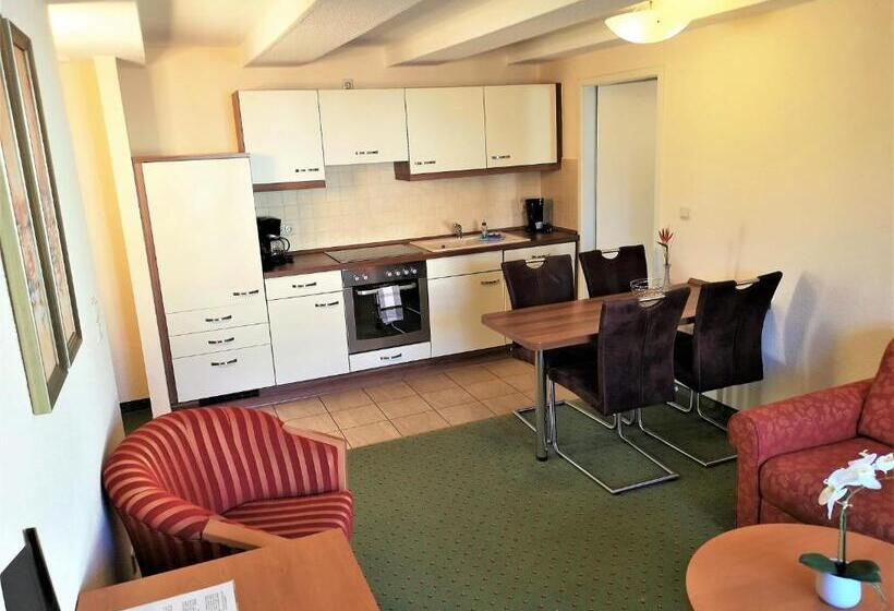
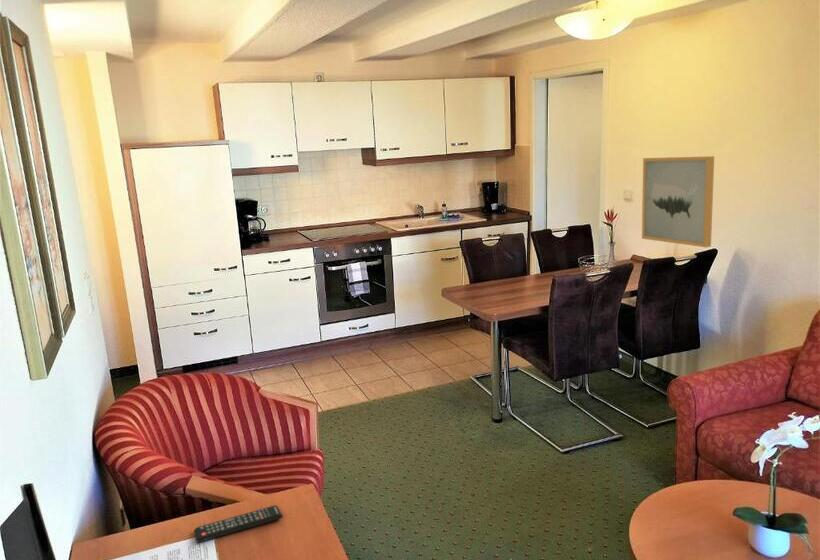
+ remote control (239, 524)
+ wall art (675, 200)
